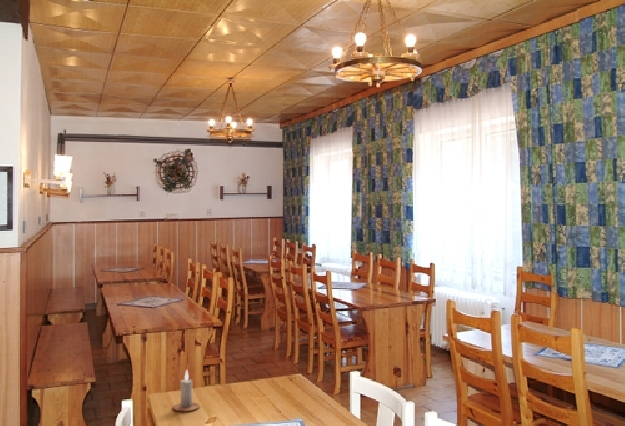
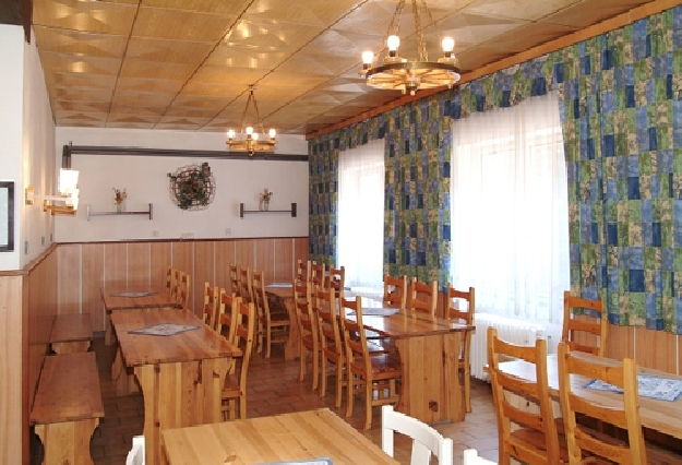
- candle (186, 388)
